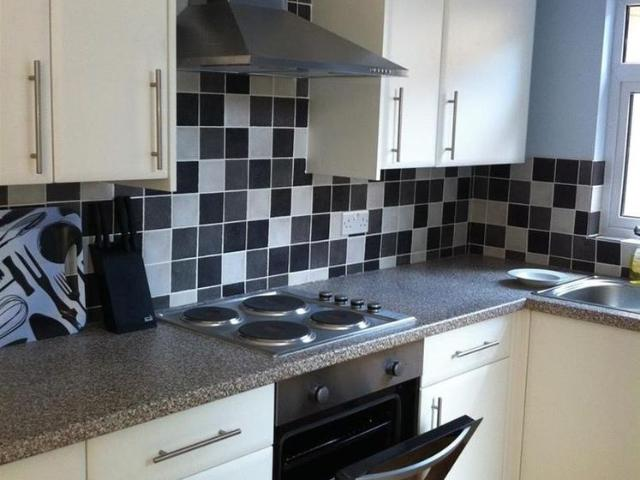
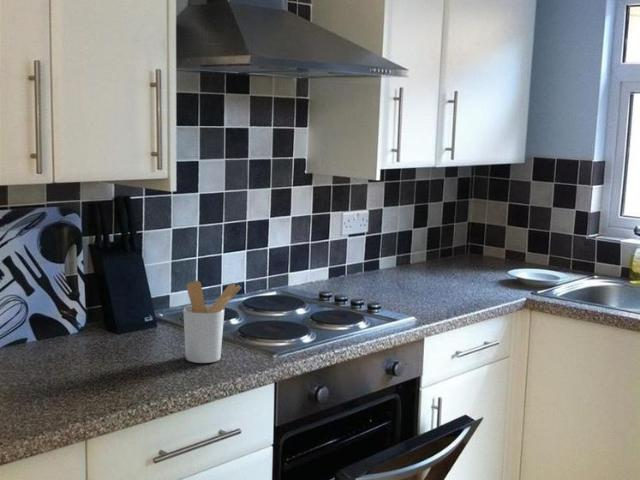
+ utensil holder (213, 320)
